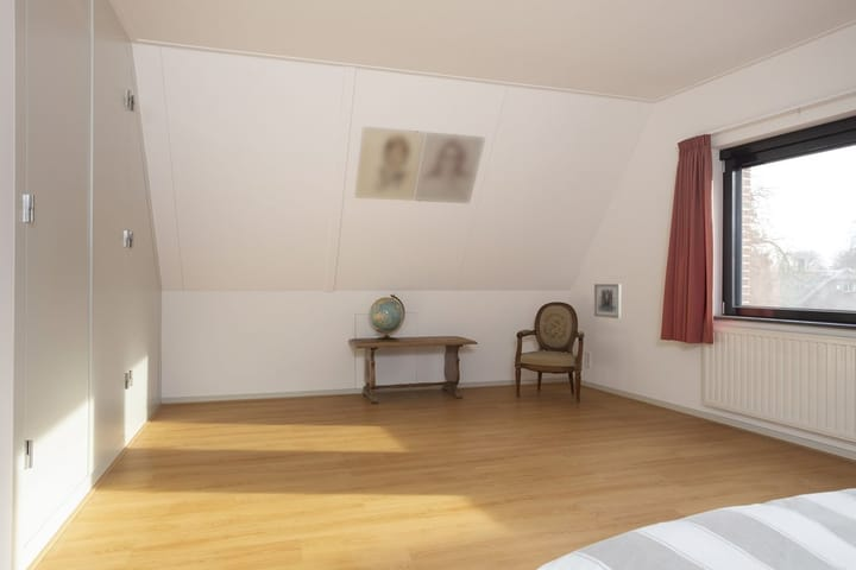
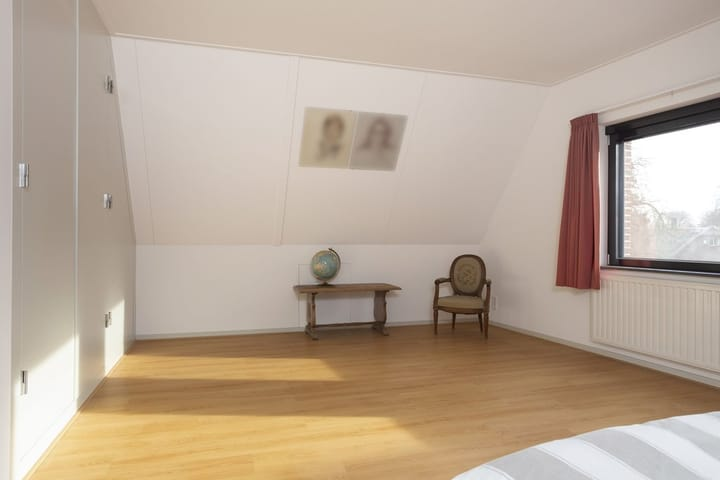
- wall art (606, 300)
